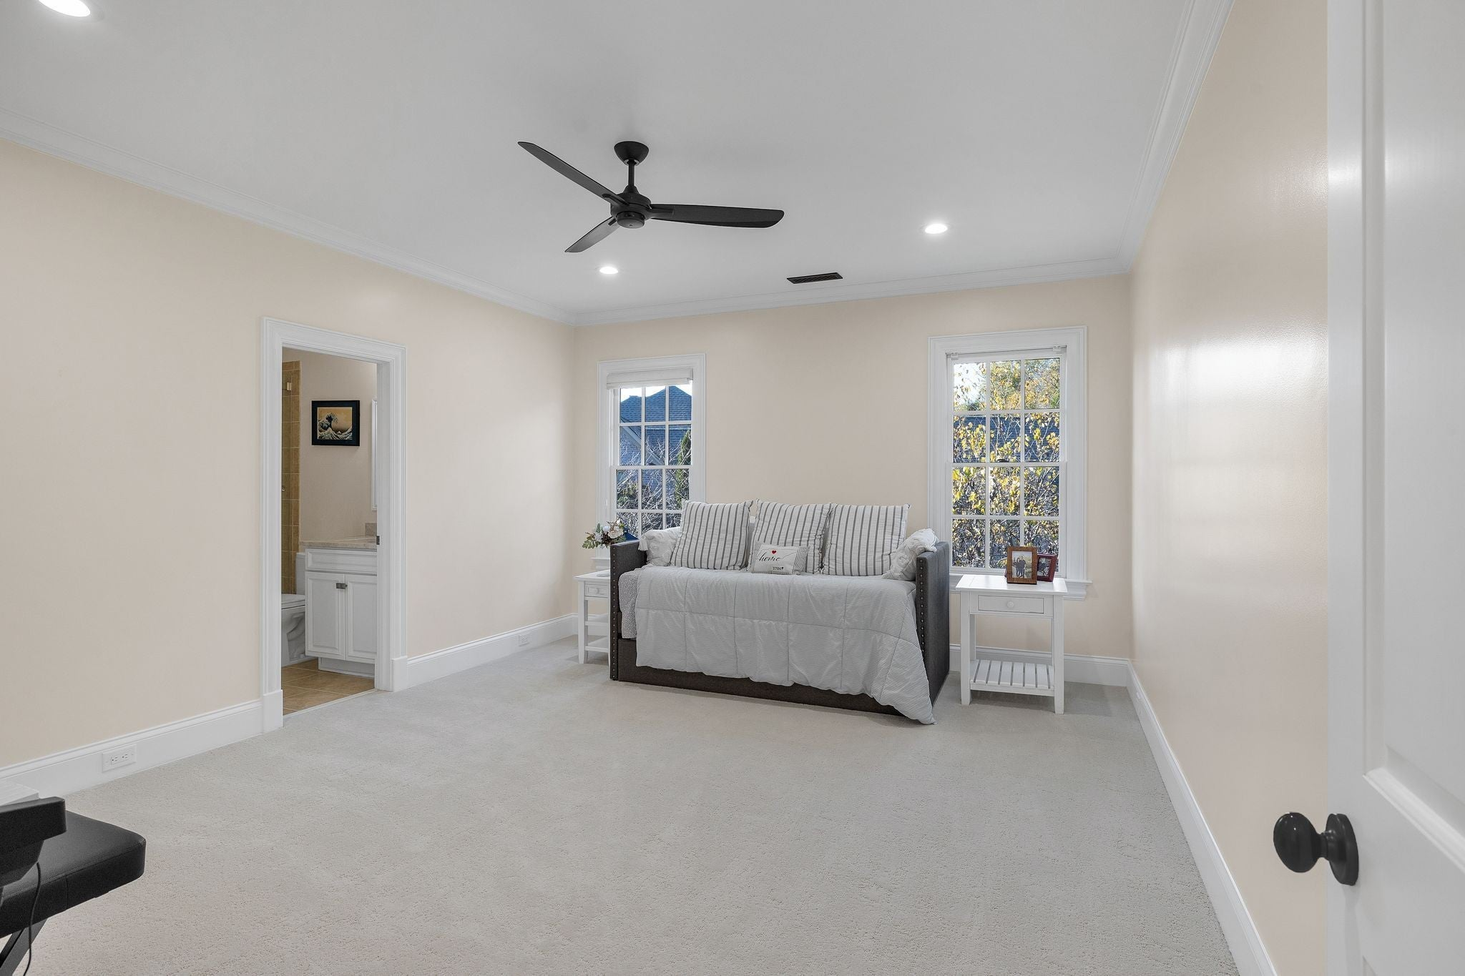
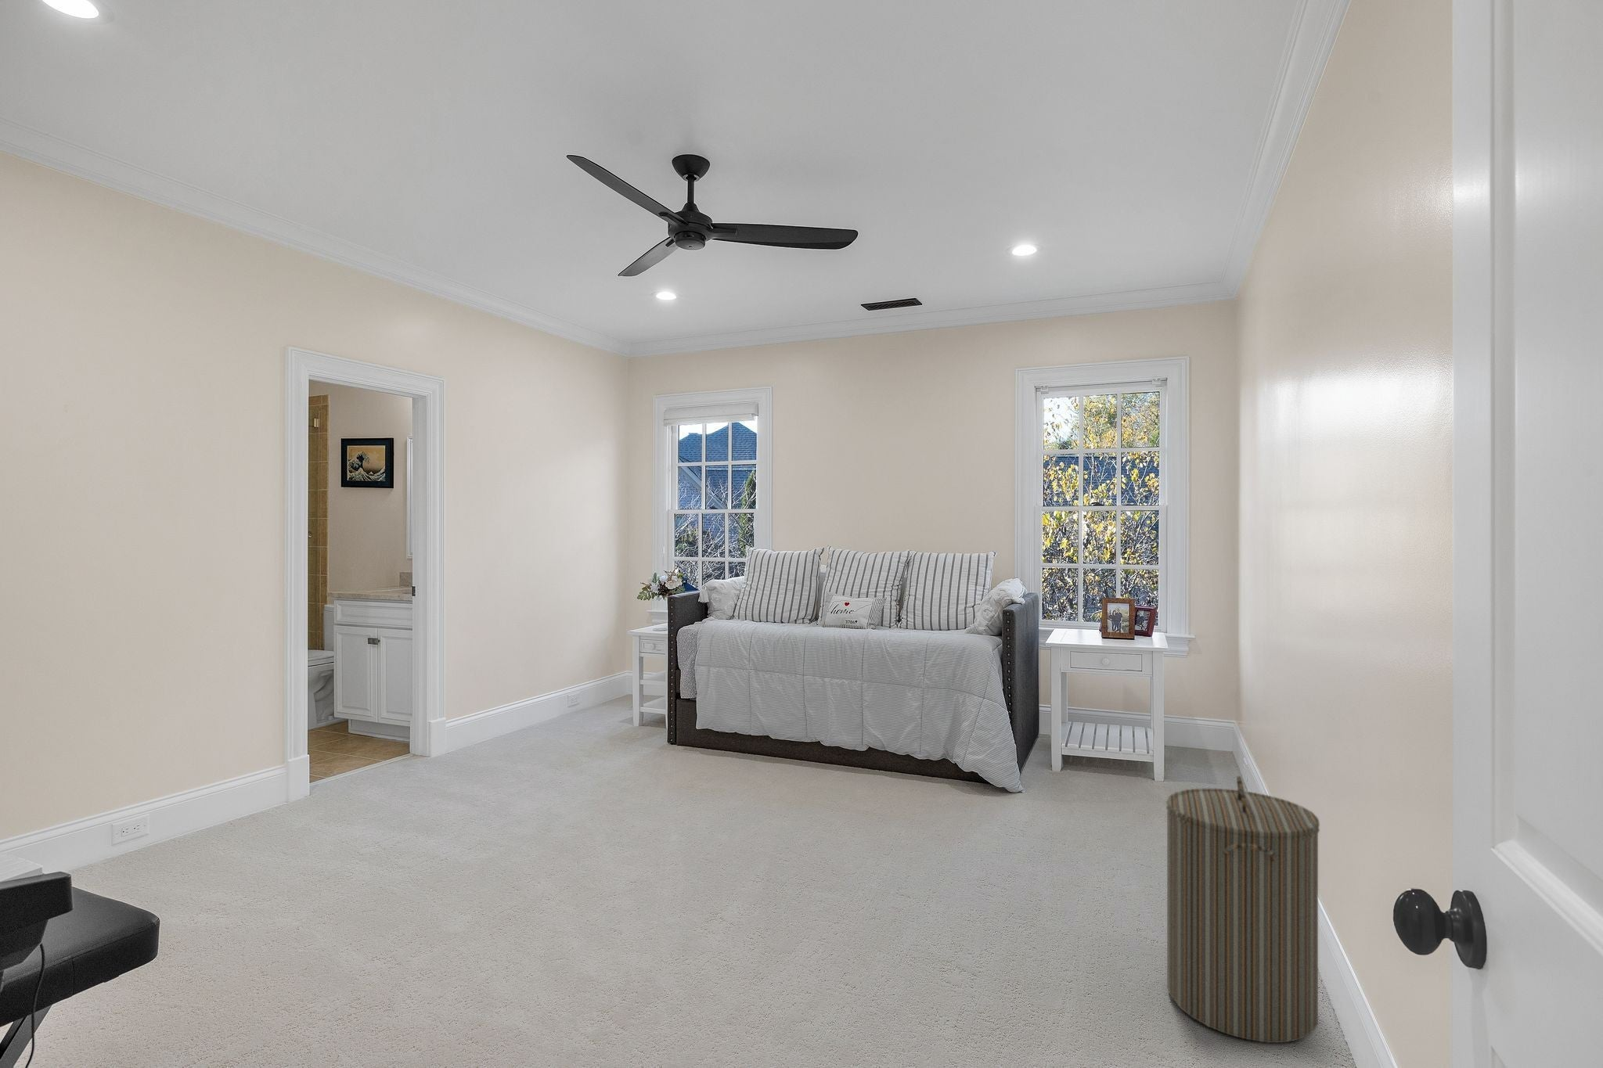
+ laundry hamper (1239, 890)
